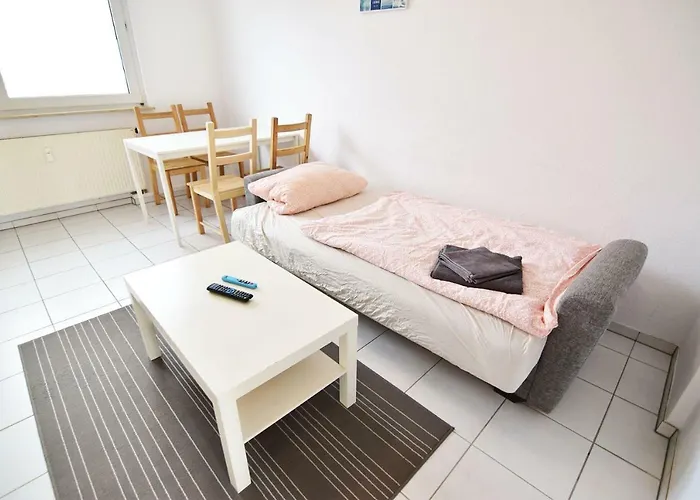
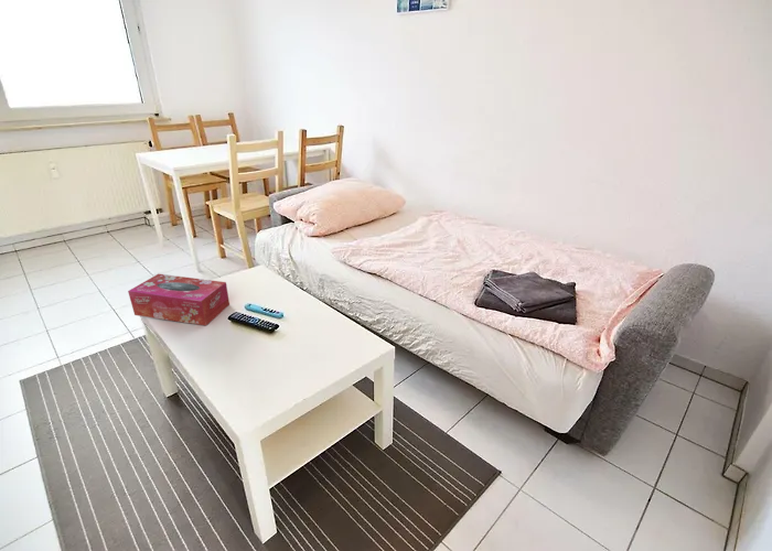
+ tissue box (181, 298)
